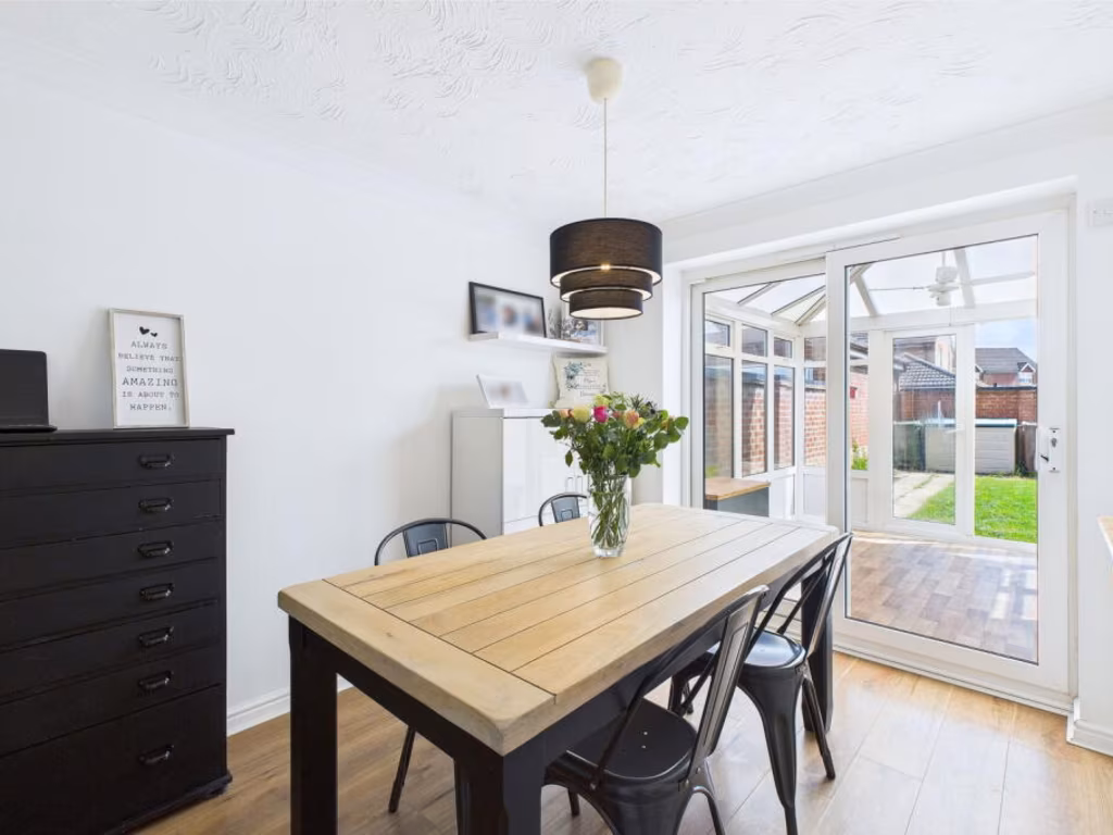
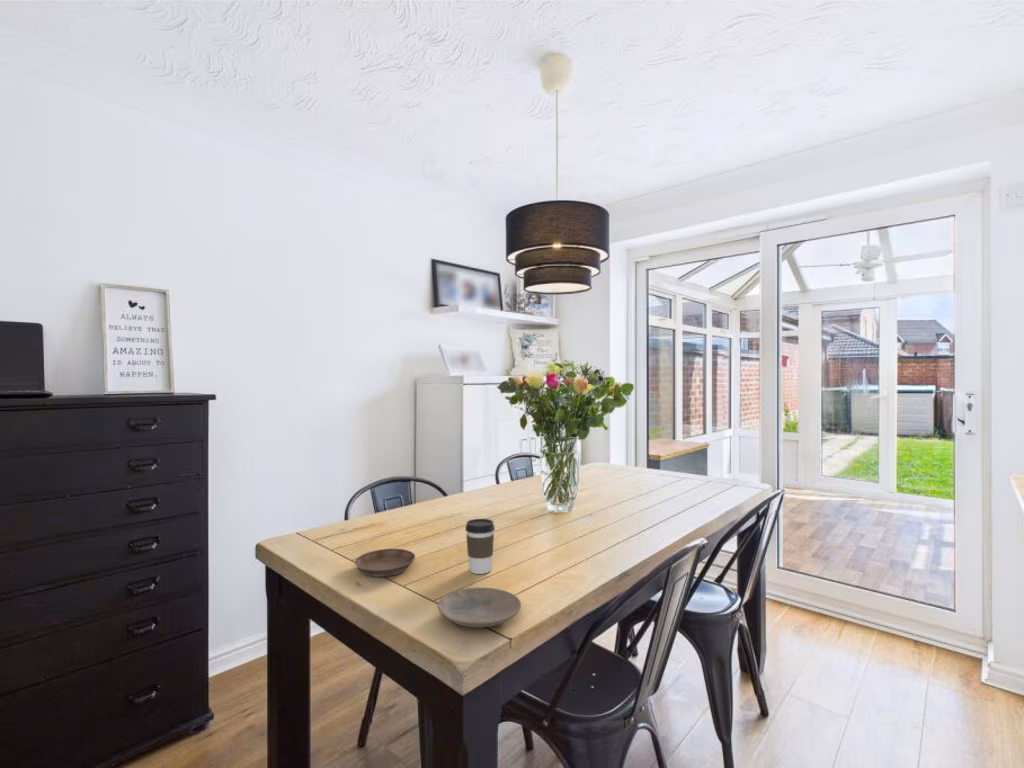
+ coffee cup (480, 546)
+ saucer (385, 563)
+ plate (479, 610)
